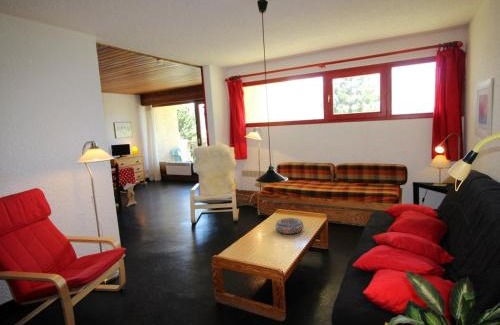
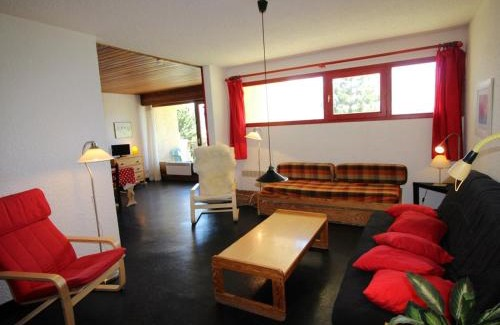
- bowl (289, 225)
